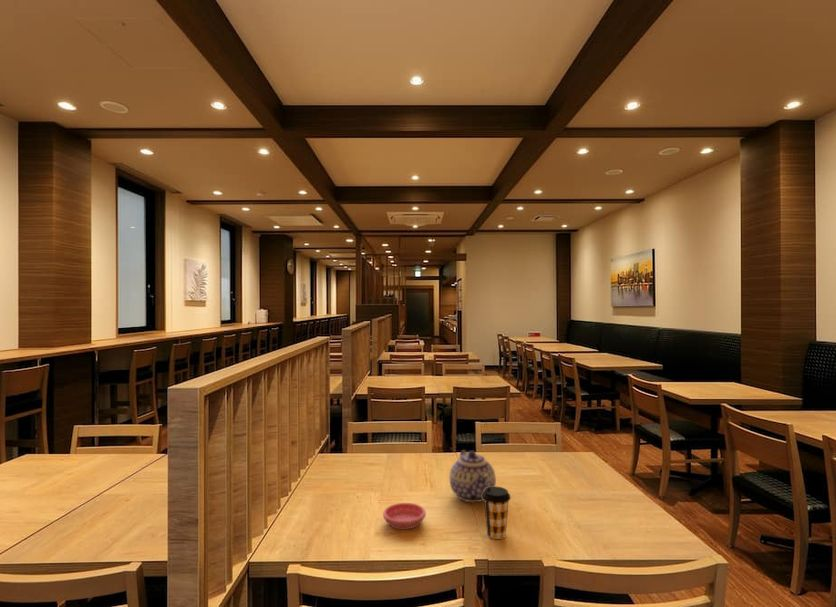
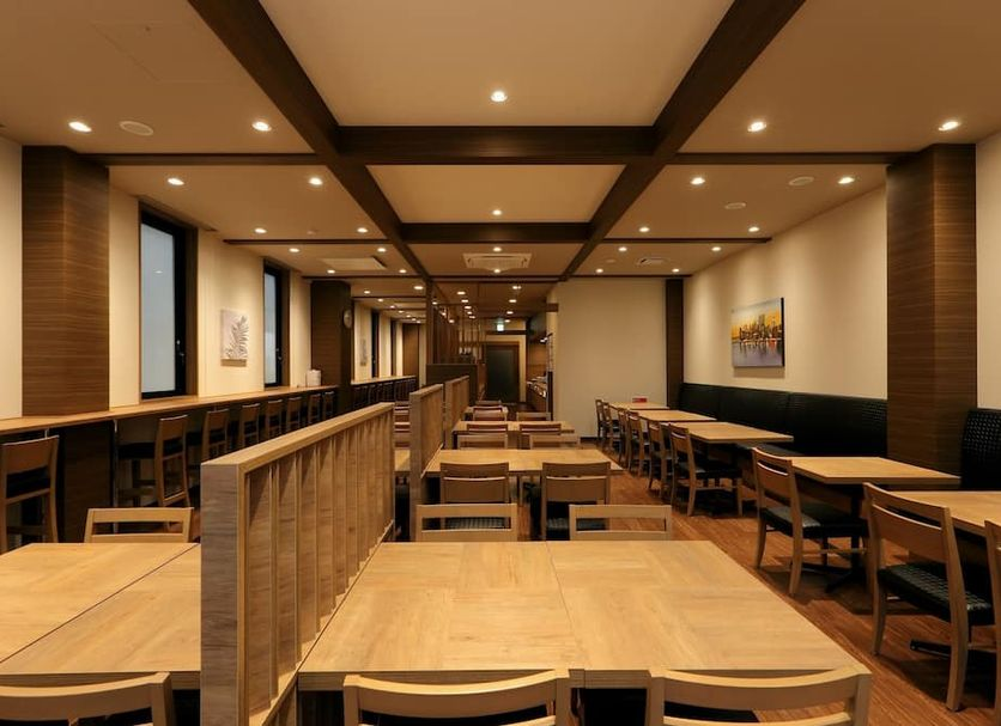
- saucer (404, 516)
- teapot (472, 473)
- coffee cup (496, 512)
